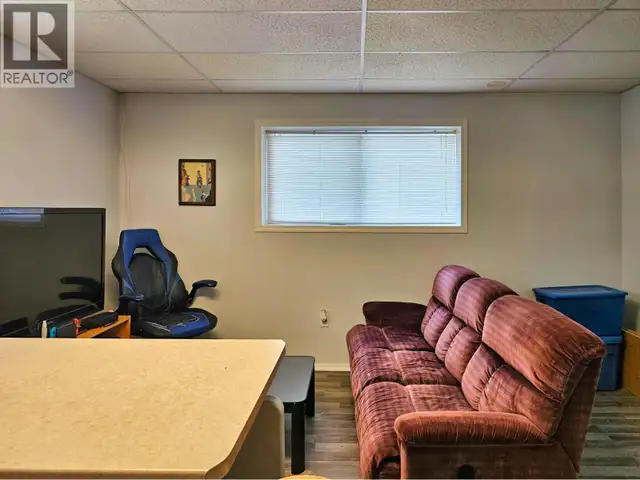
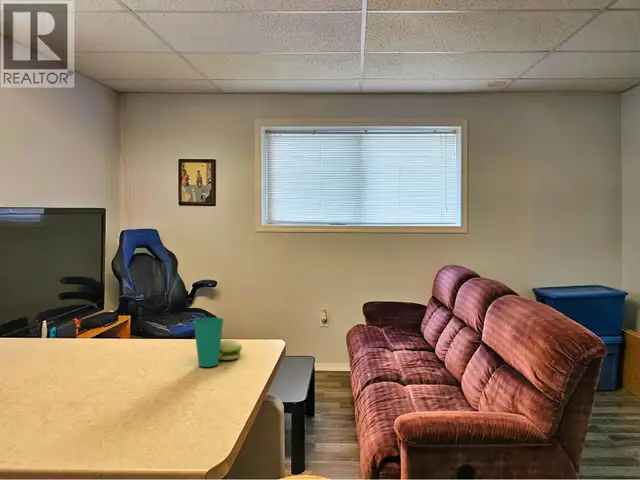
+ cup (218, 339)
